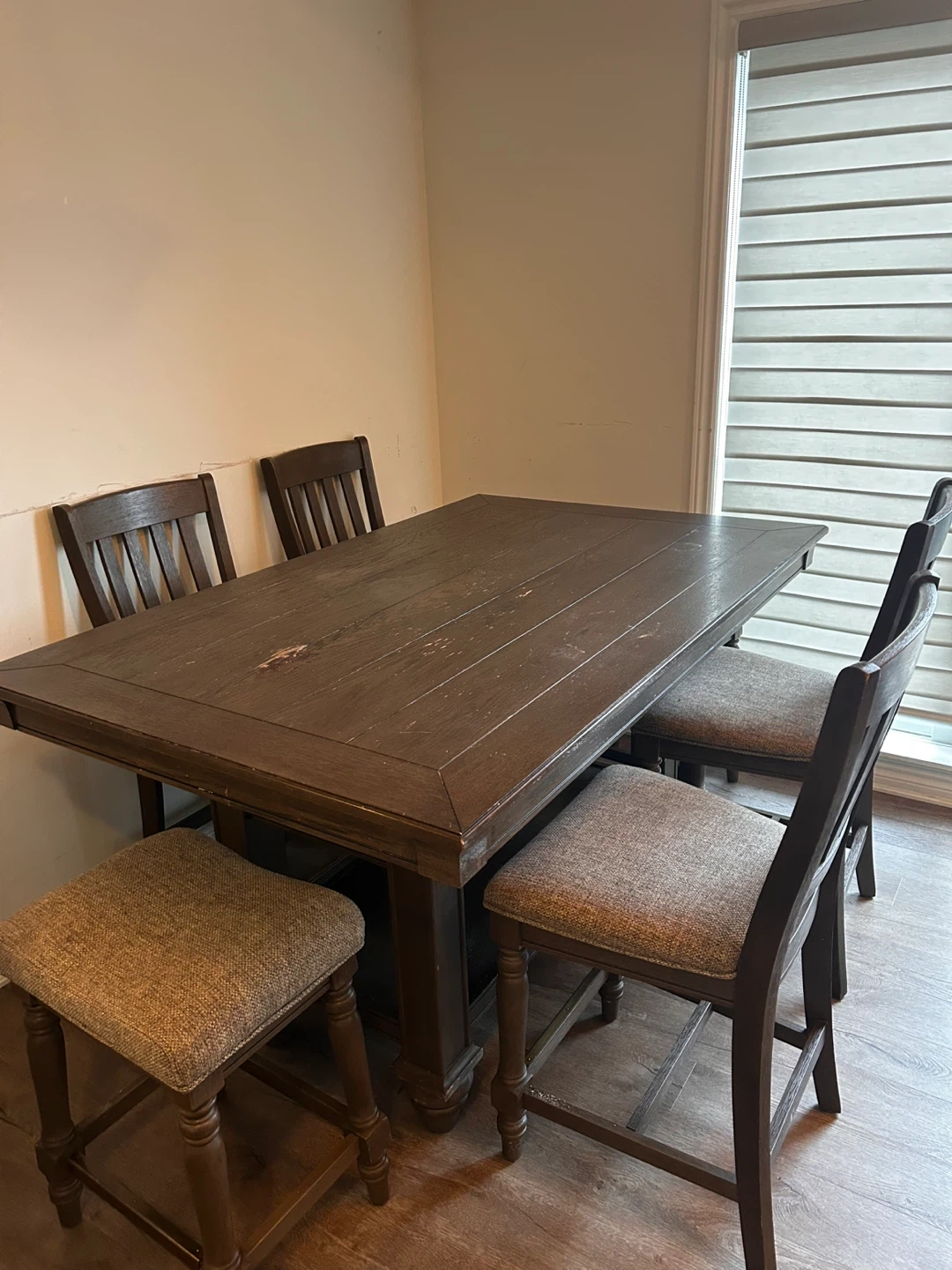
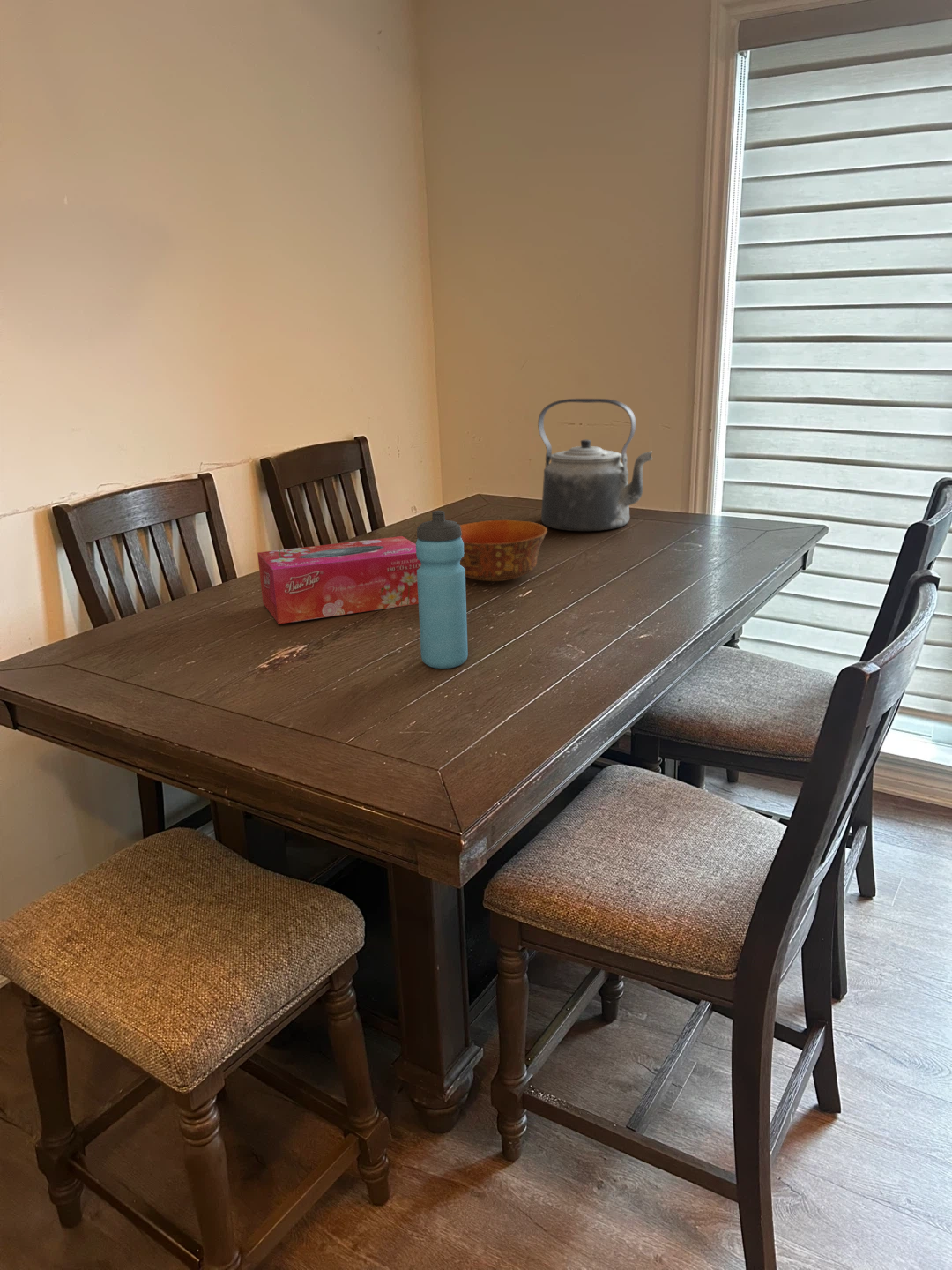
+ water bottle (441, 588)
+ bowl (495, 554)
+ tissue box (344, 577)
+ kettle (594, 462)
